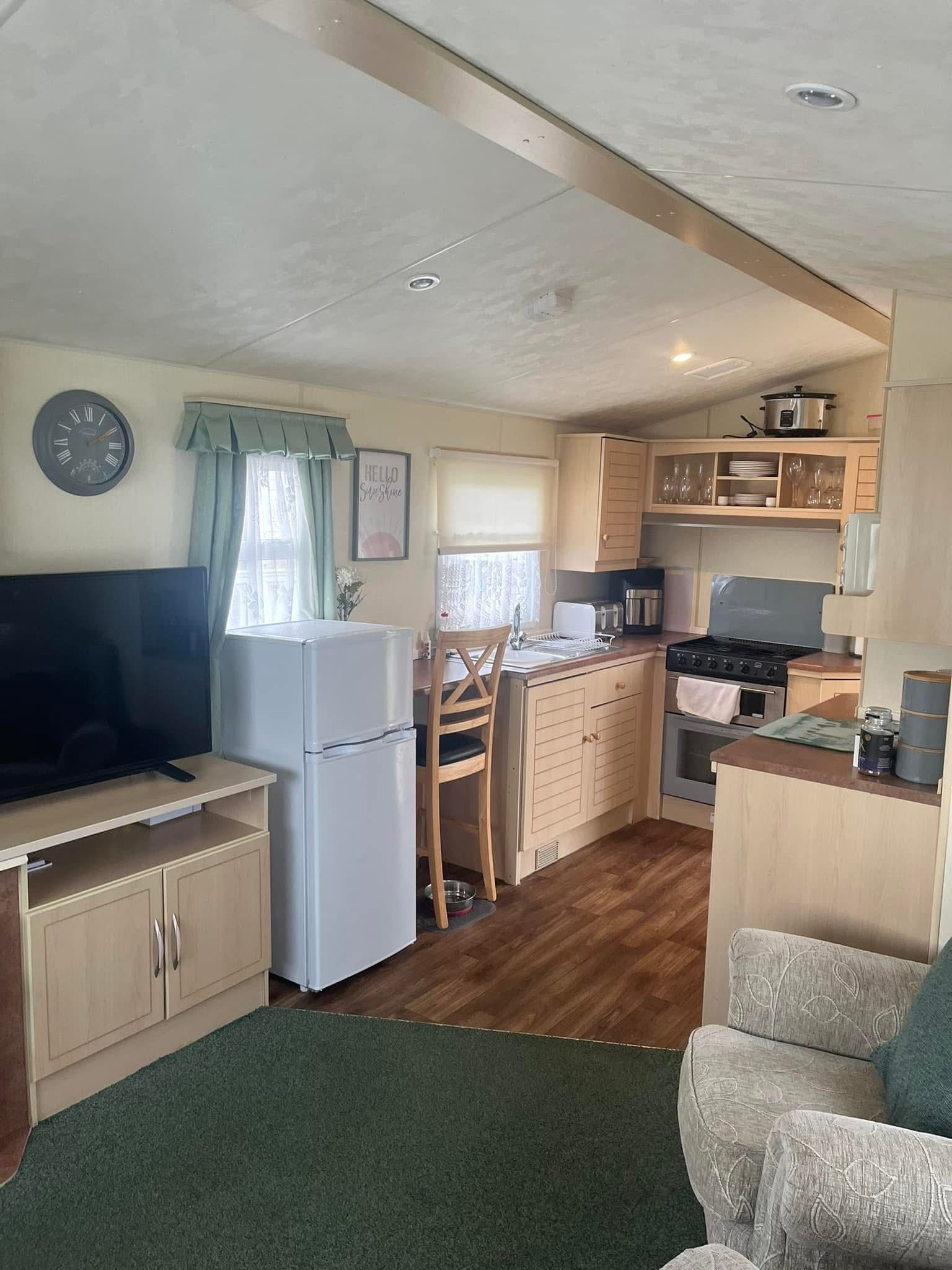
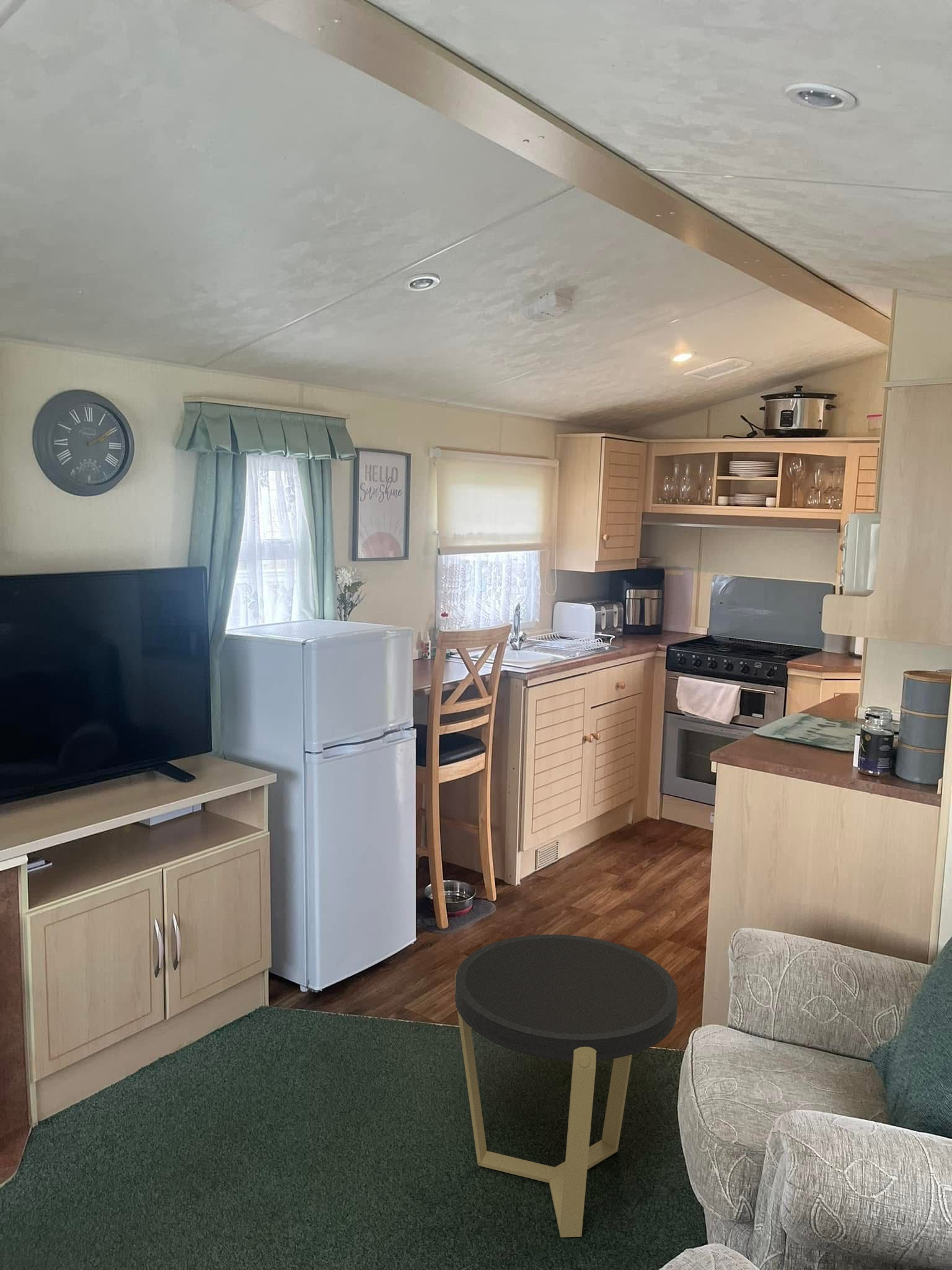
+ side table (571, 1080)
